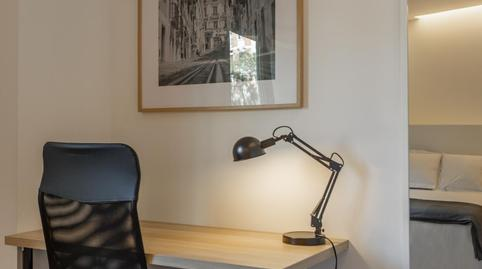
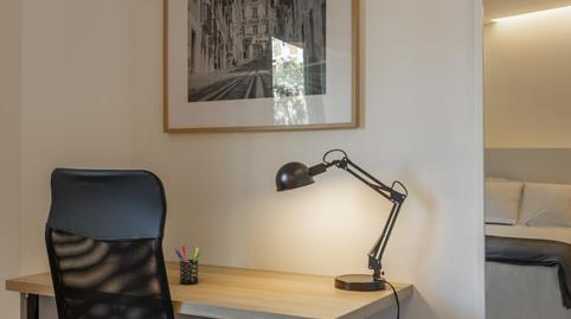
+ pen holder (190, 264)
